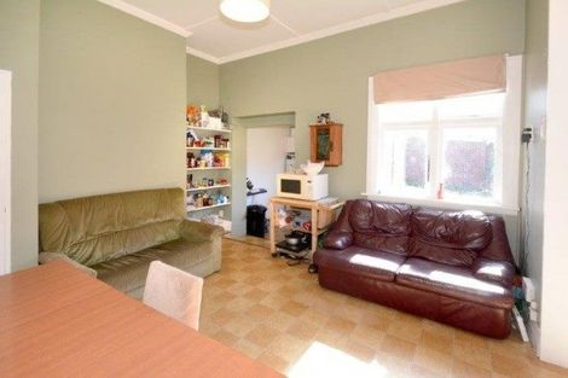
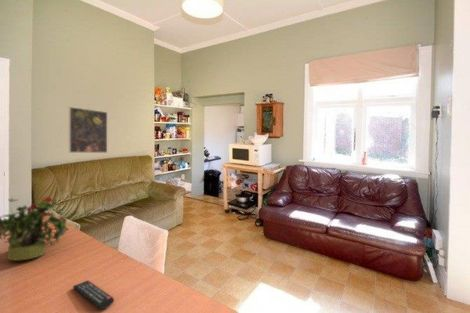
+ potted plant (31, 224)
+ remote control (92, 293)
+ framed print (89, 131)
